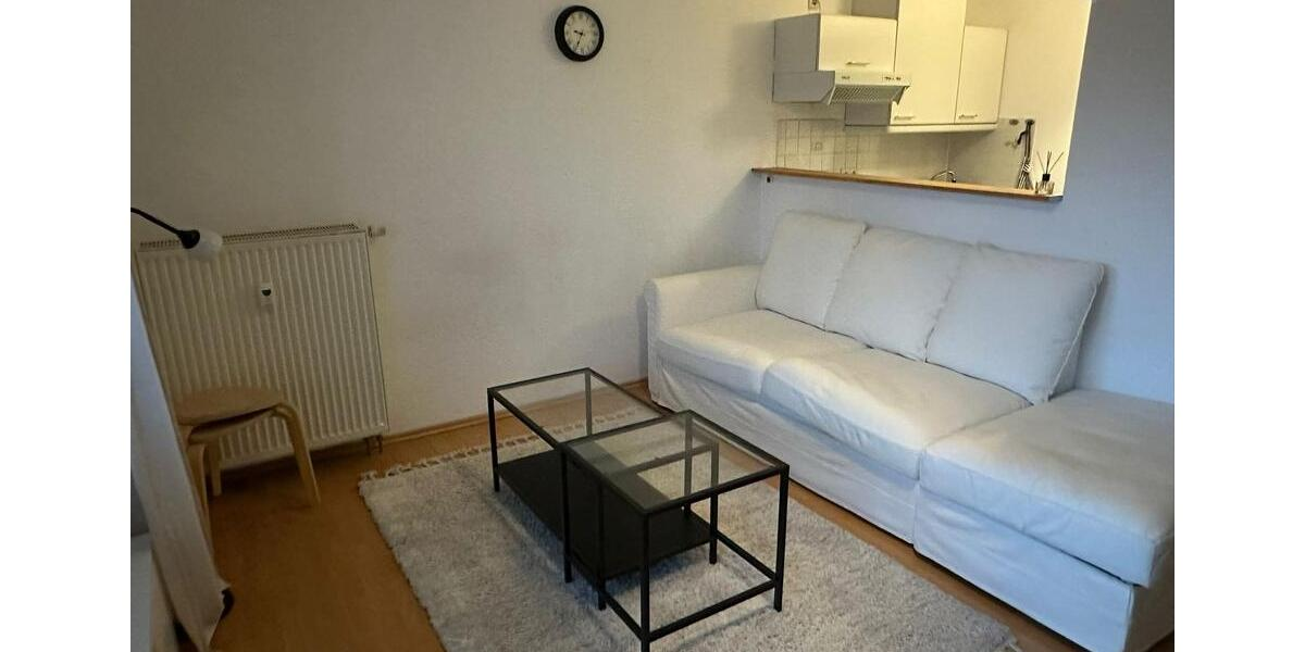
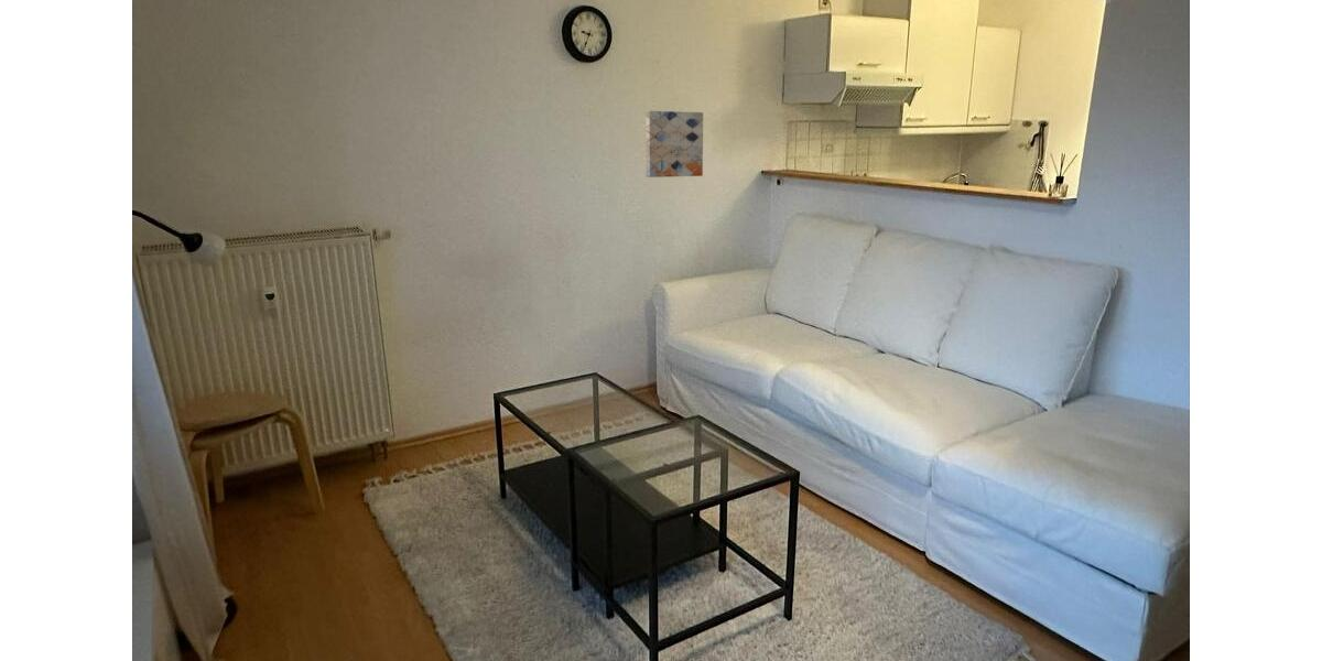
+ wall art (674, 144)
